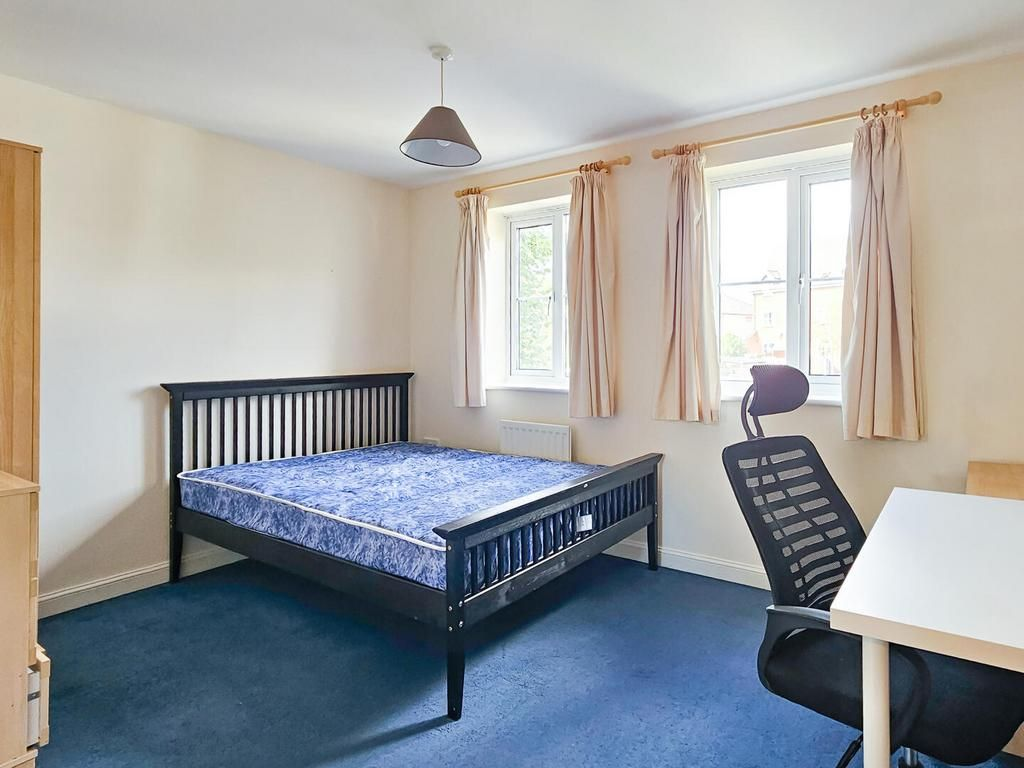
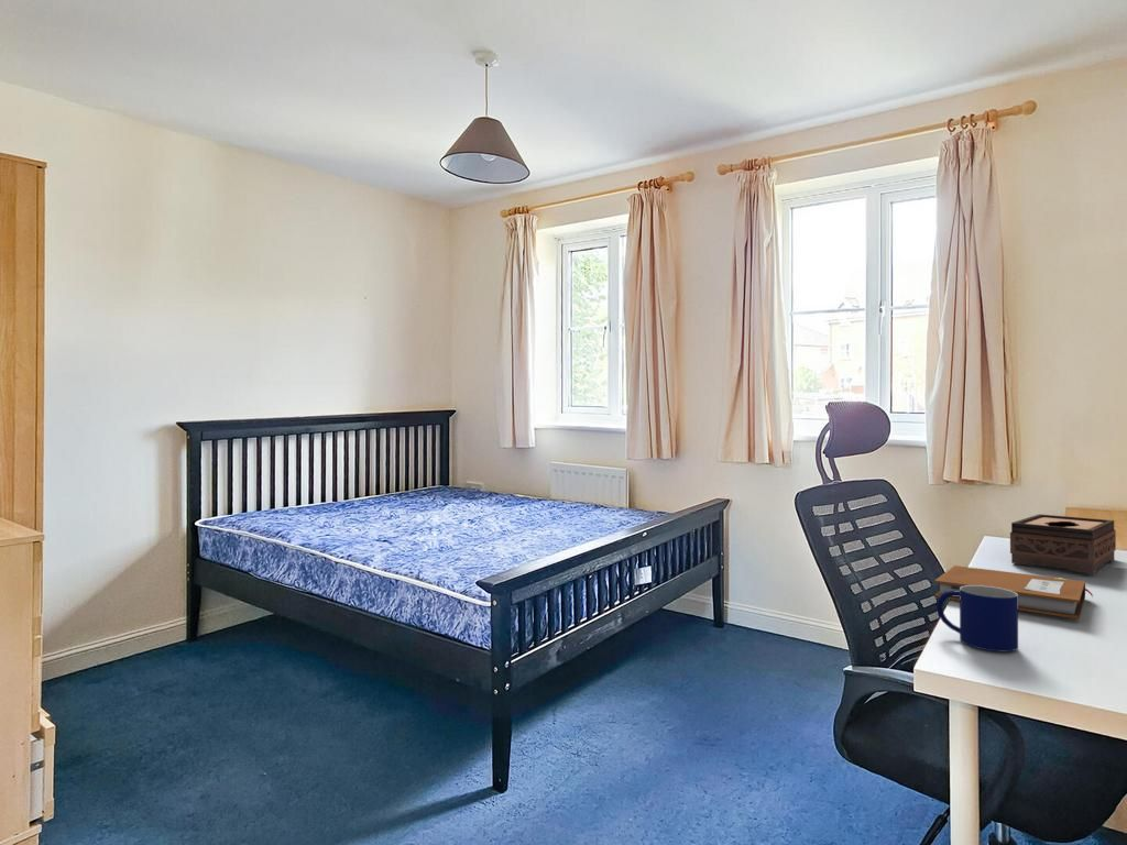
+ mug (975, 615)
+ notebook (1014, 589)
+ tissue box (1063, 541)
